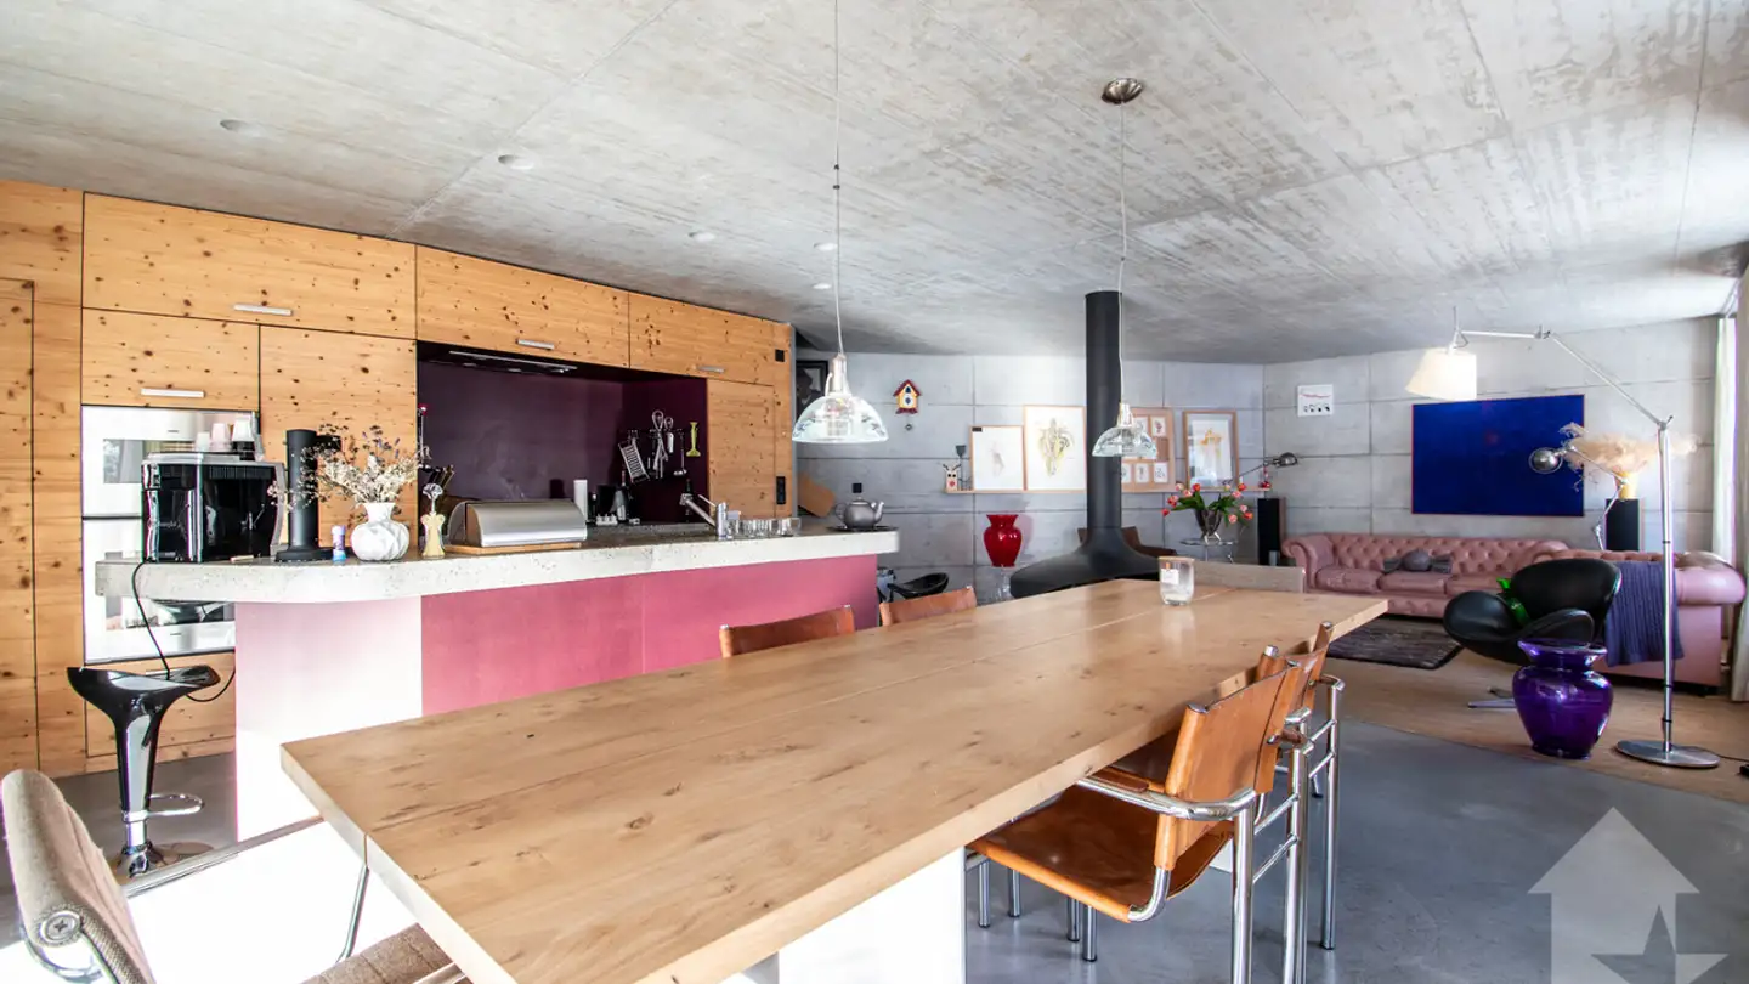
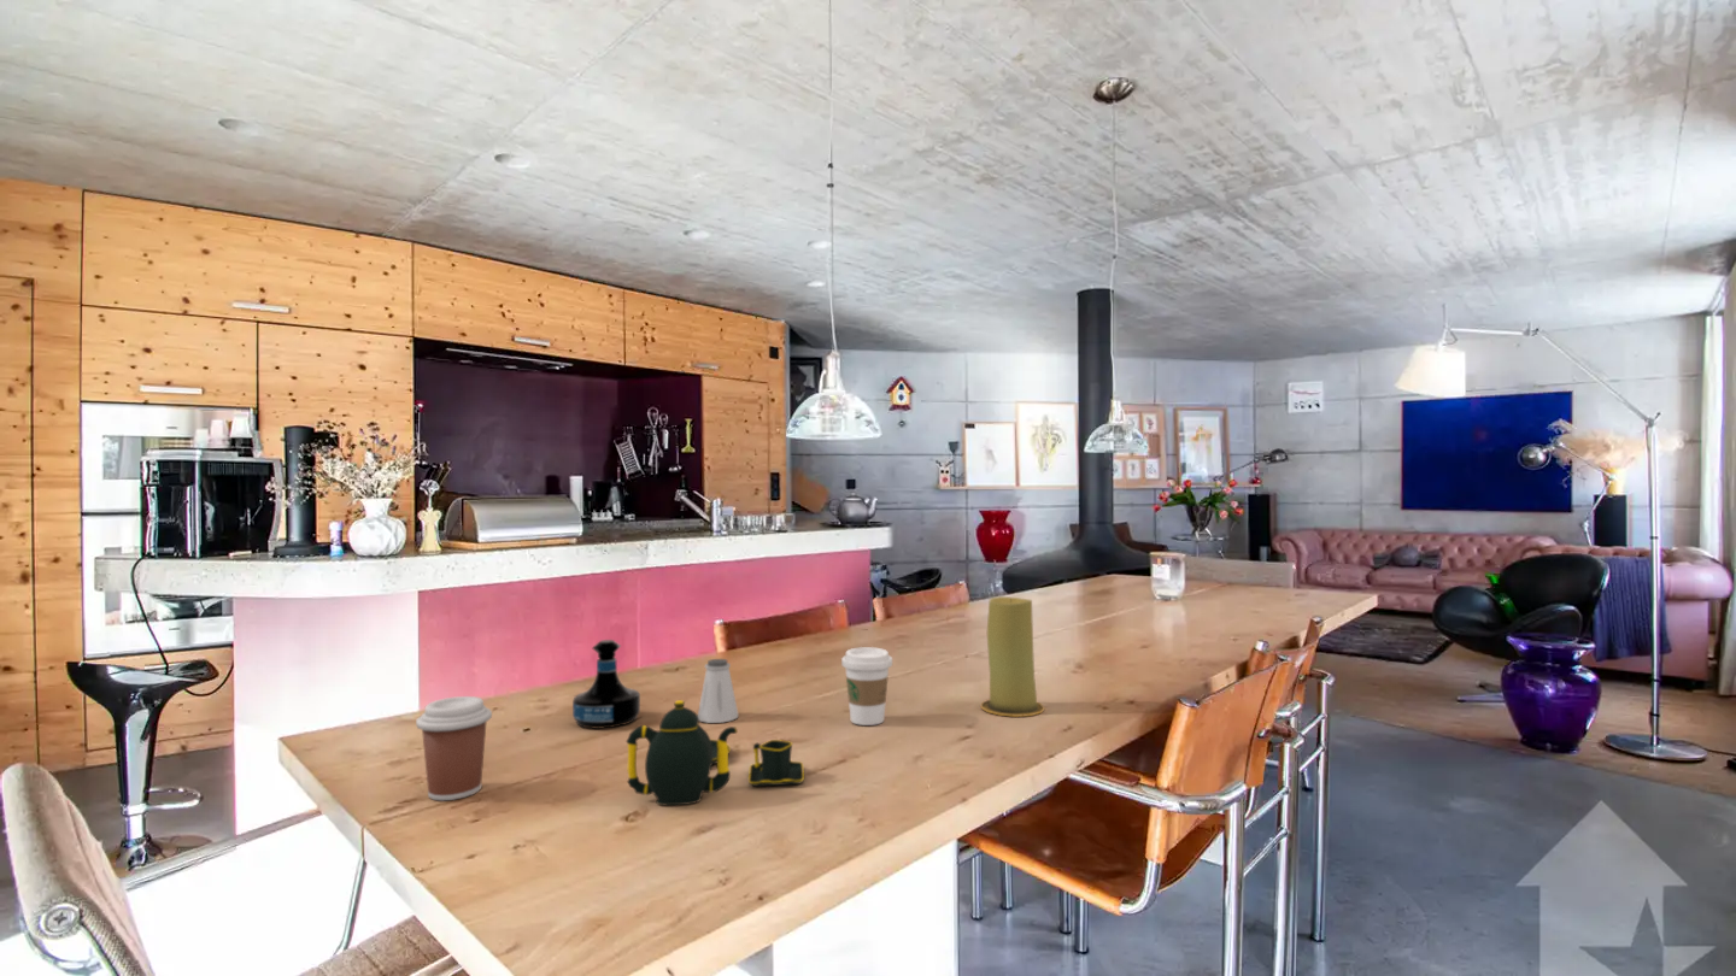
+ saltshaker (717, 688)
+ coffee cup (867, 686)
+ tequila bottle (606, 680)
+ candle (1011, 652)
+ teapot (723, 730)
+ coffee cup (454, 746)
